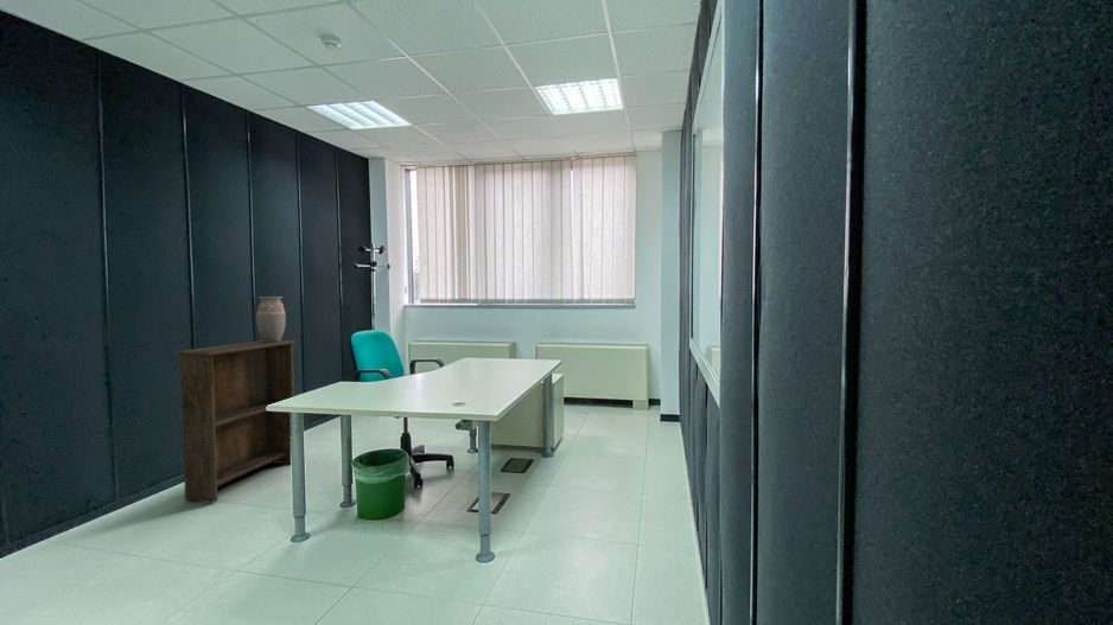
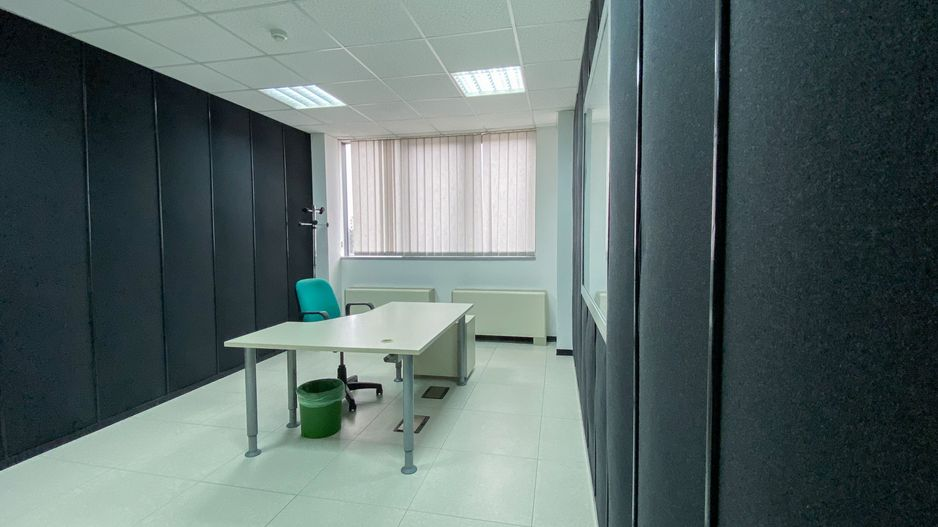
- decorative vase (271, 319)
- bookshelf (243, 413)
